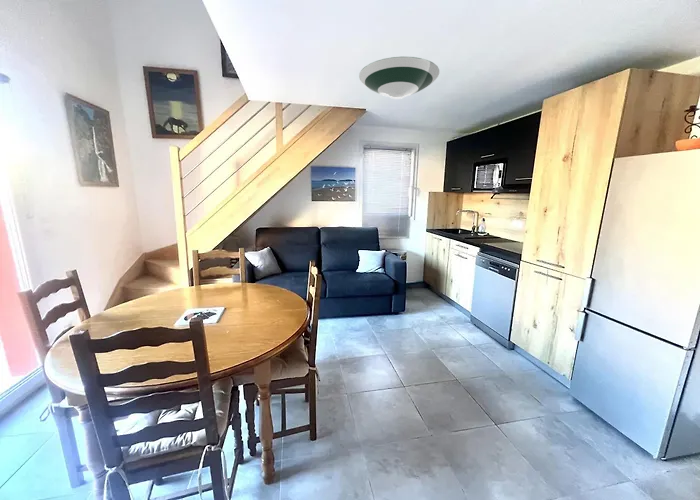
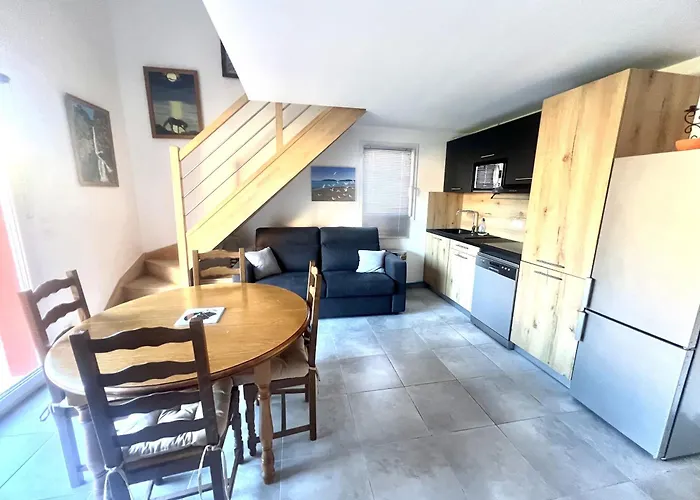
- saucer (397, 86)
